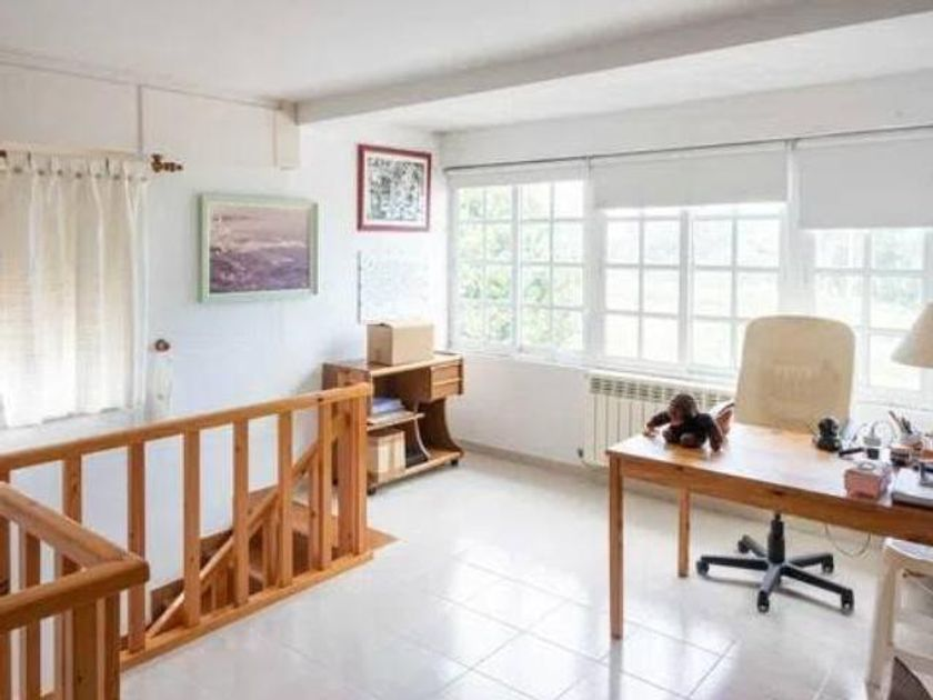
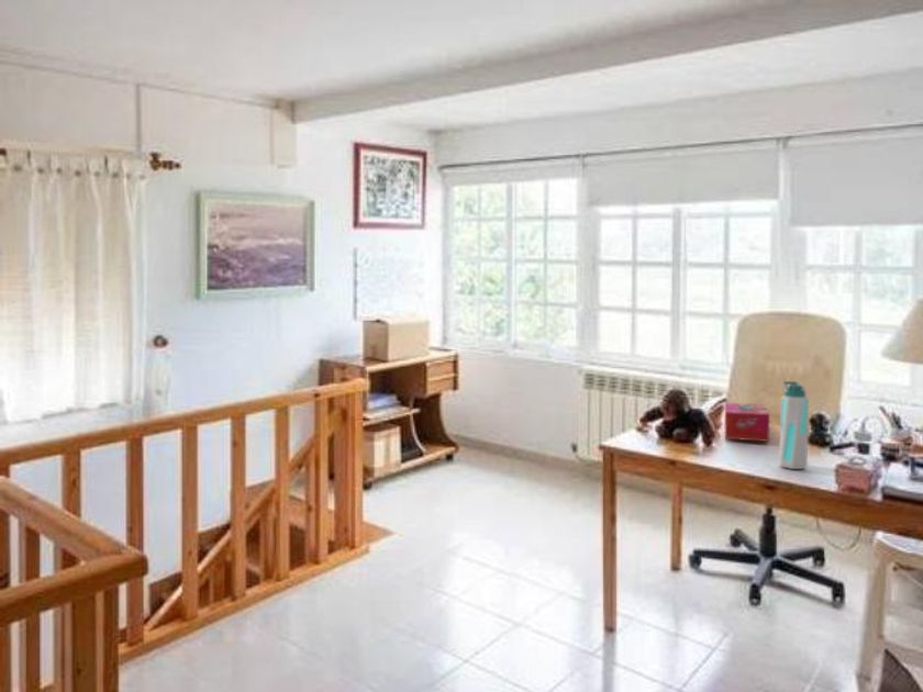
+ tissue box (745, 421)
+ water bottle (792, 424)
